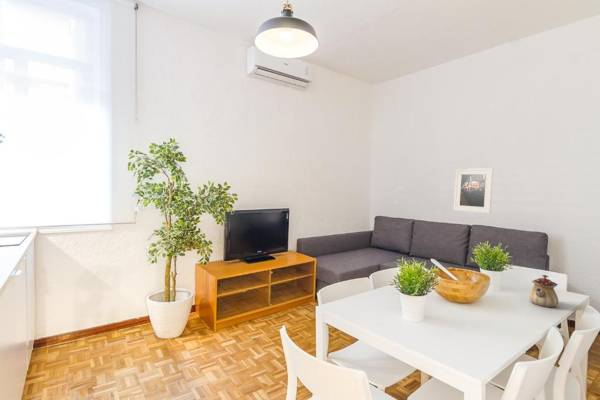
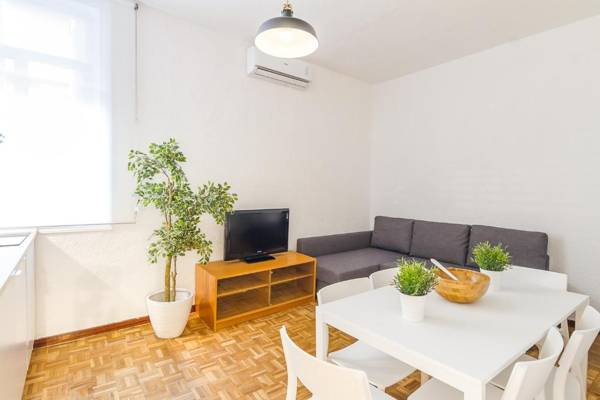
- teapot (544, 288)
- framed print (472, 190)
